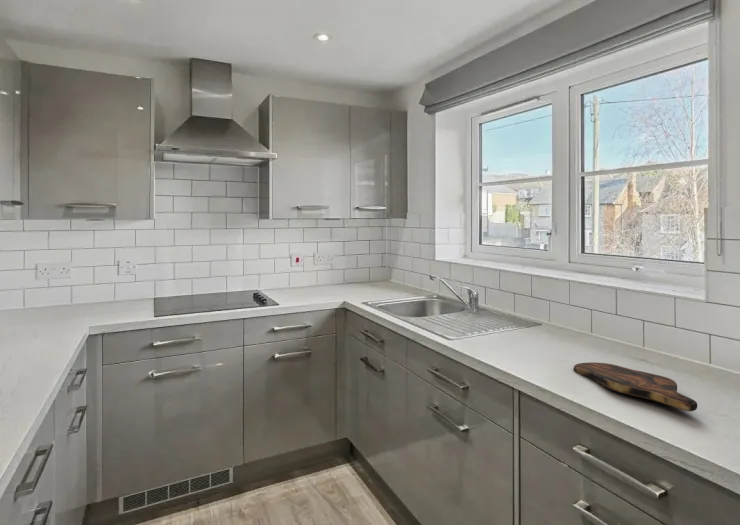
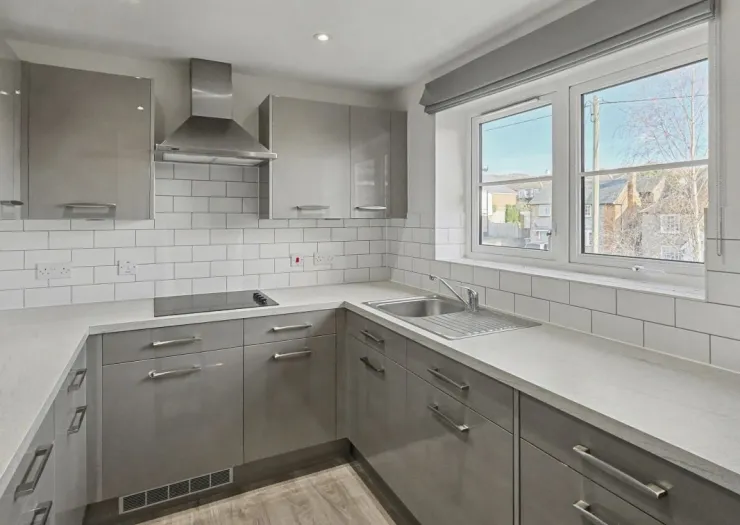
- cutting board (635, 382)
